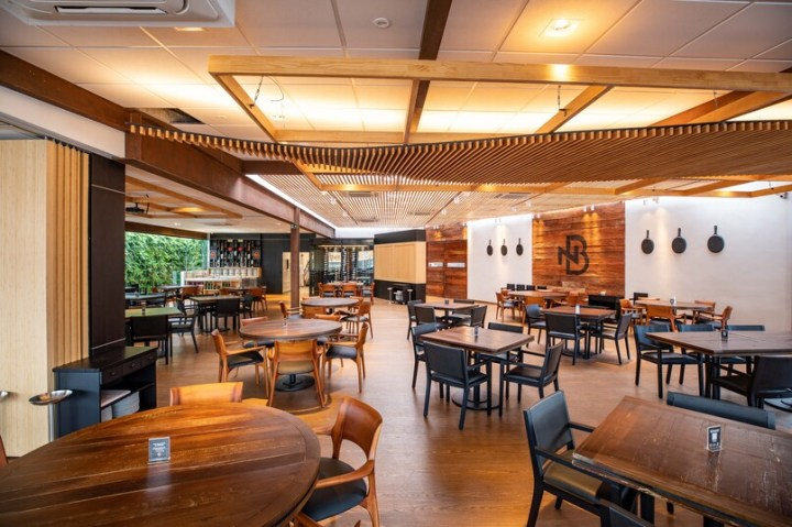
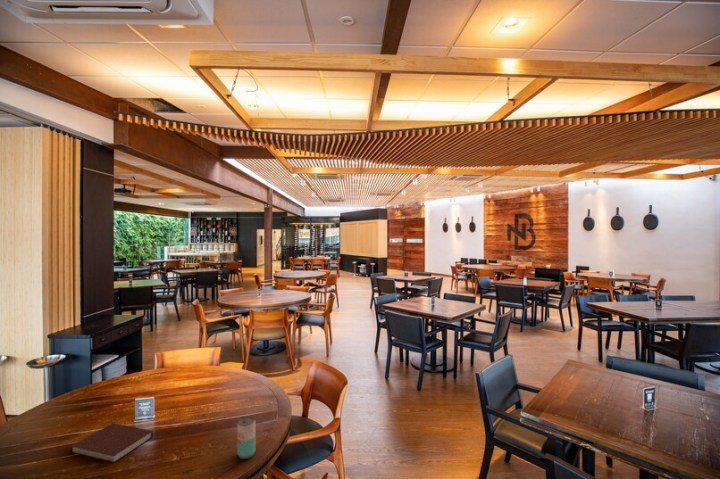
+ notebook (113, 441)
+ beverage can (246, 437)
